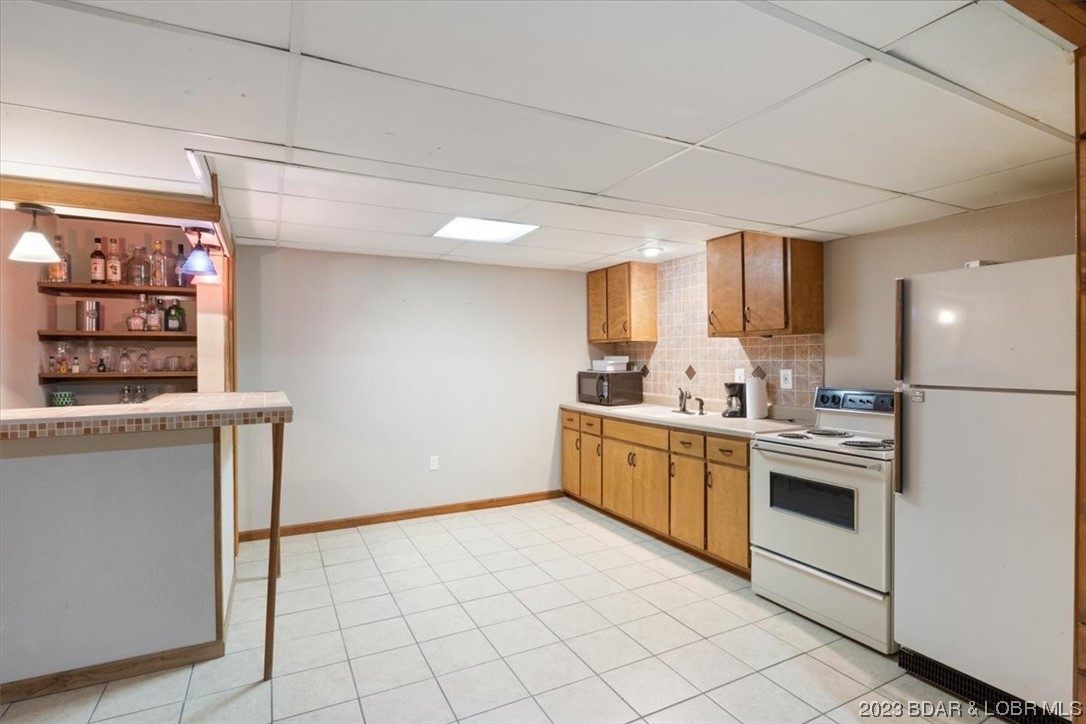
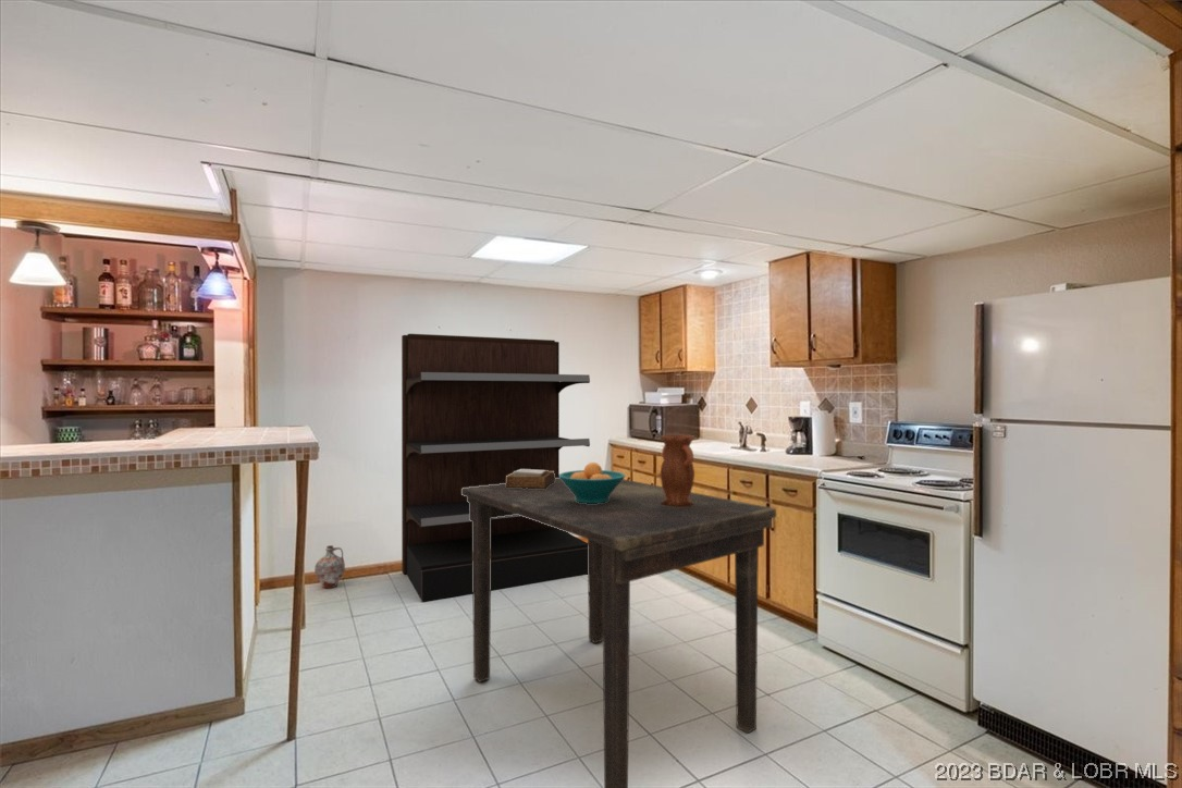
+ pitcher (677, 468)
+ ceramic jug (330, 566)
+ shelving unit (496, 453)
+ dining table (603, 599)
+ napkin holder (530, 477)
+ fruit bowl (592, 481)
